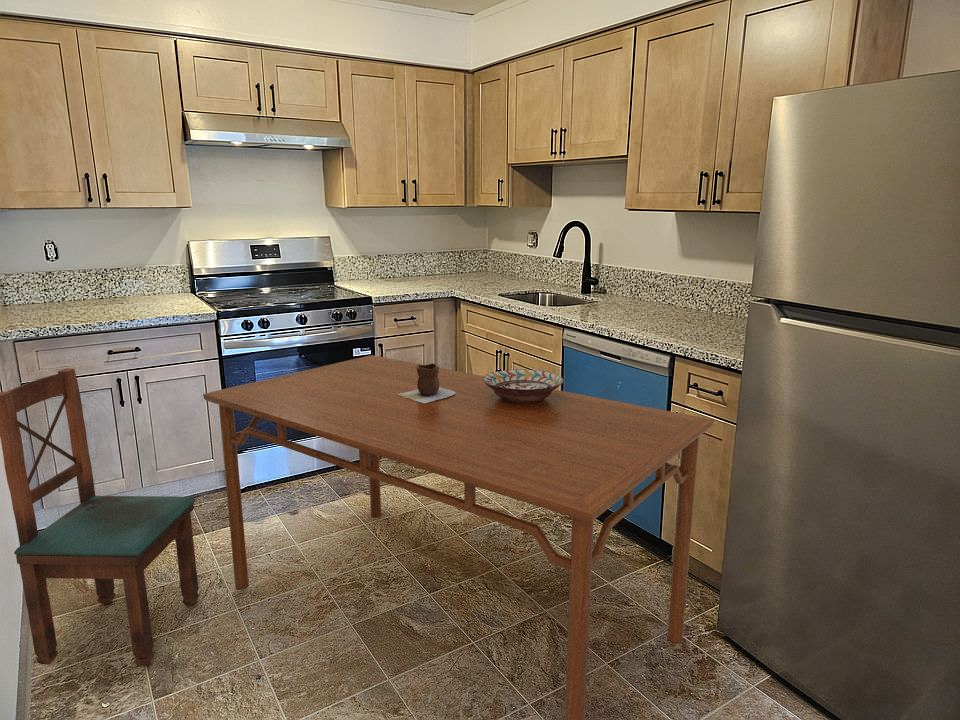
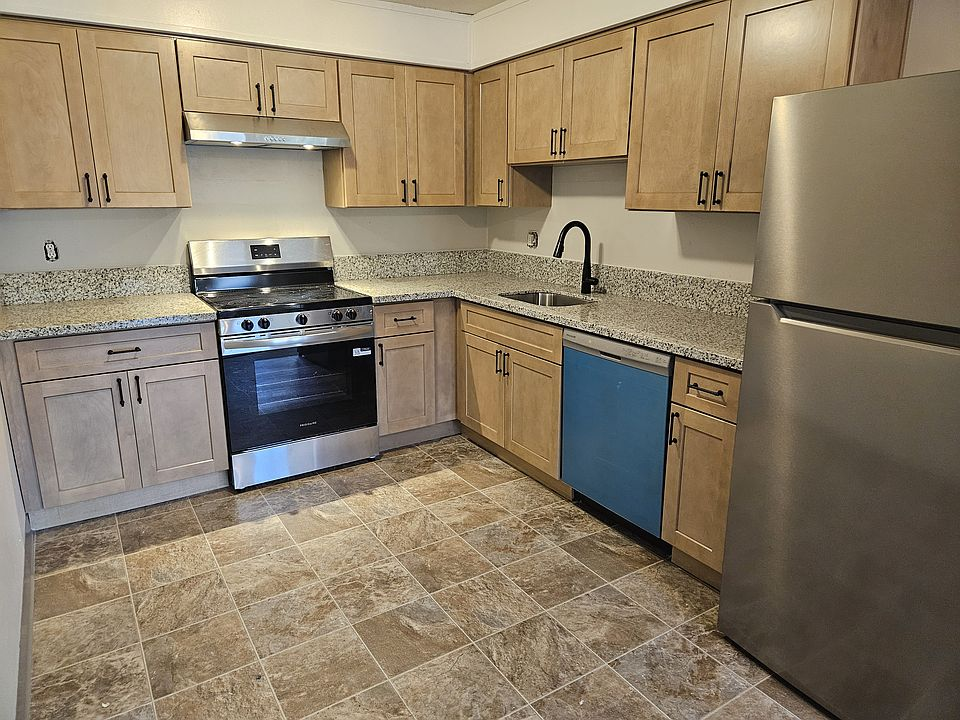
- vase (425, 379)
- dining table (445, 503)
- decorative bowl (522, 388)
- dining chair (108, 512)
